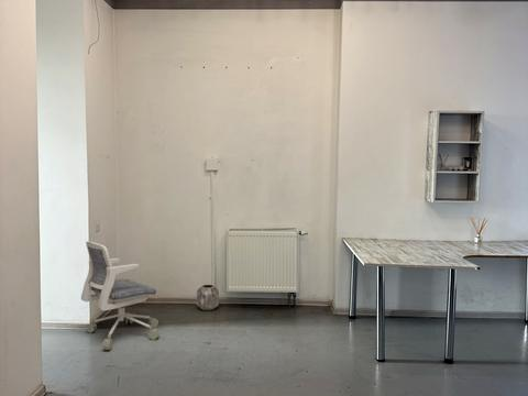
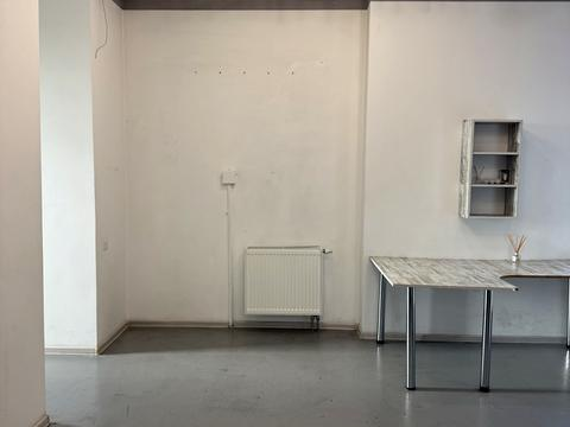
- office chair (121, 287)
- planter (207, 297)
